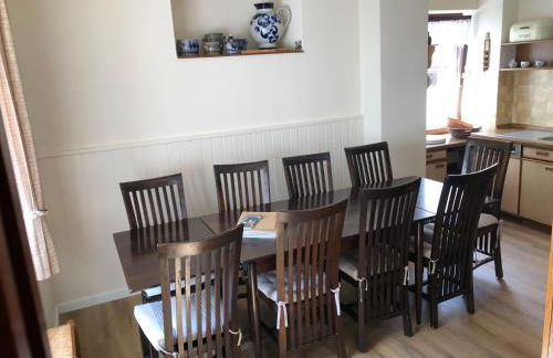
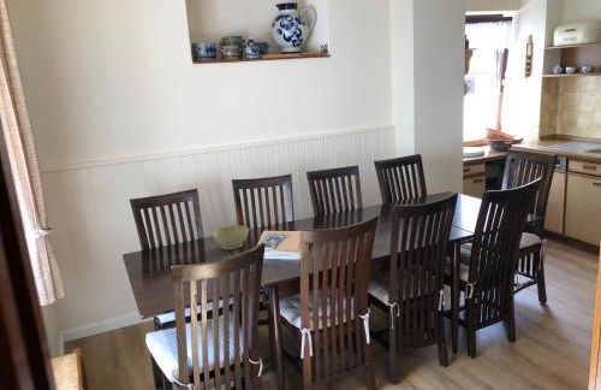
+ bowl (231, 238)
